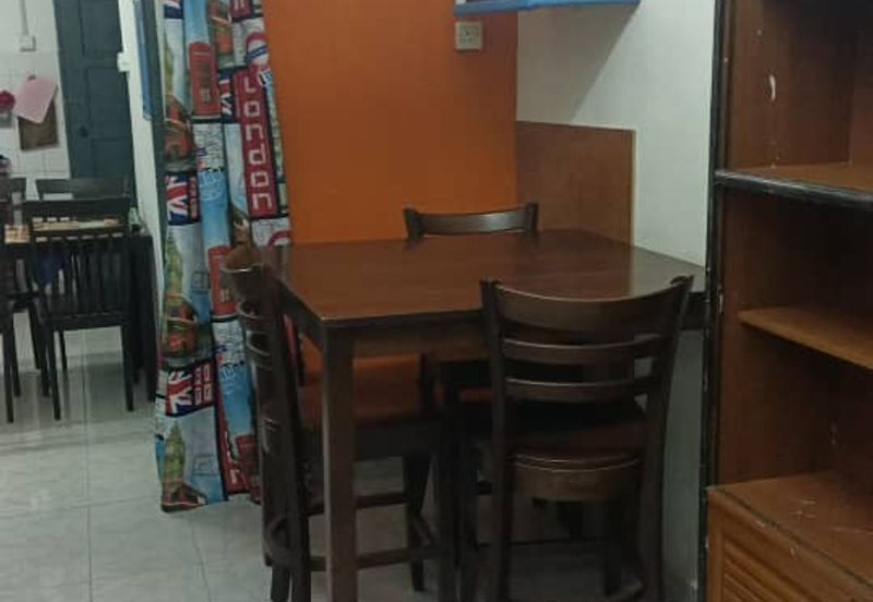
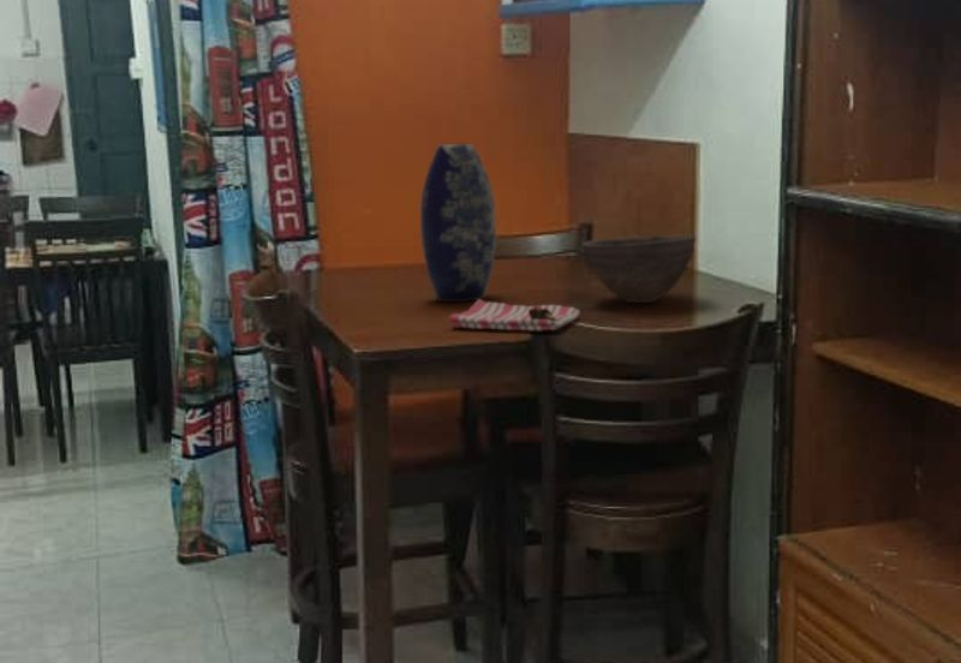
+ vase (458, 222)
+ dish towel (515, 313)
+ bowl (638, 268)
